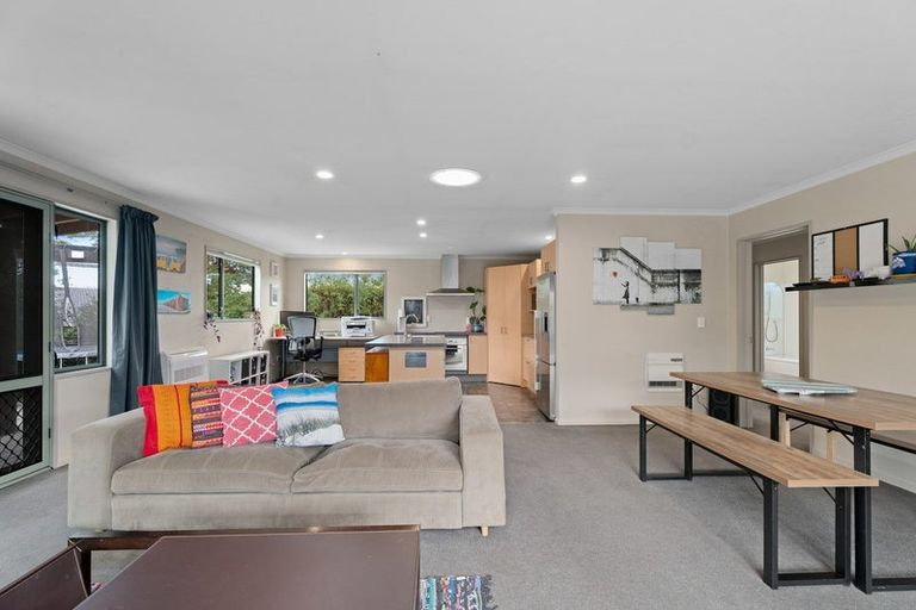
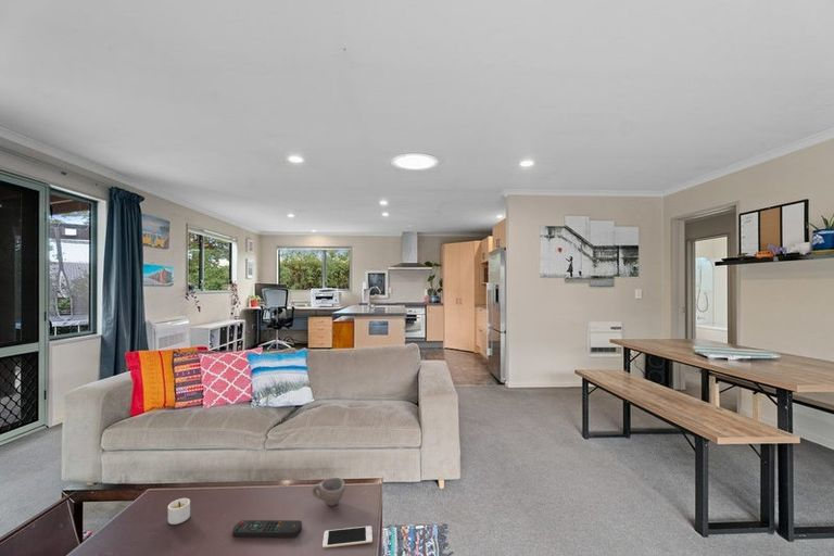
+ cell phone (348, 536)
+ candle (174, 509)
+ cup (328, 493)
+ remote control (267, 528)
